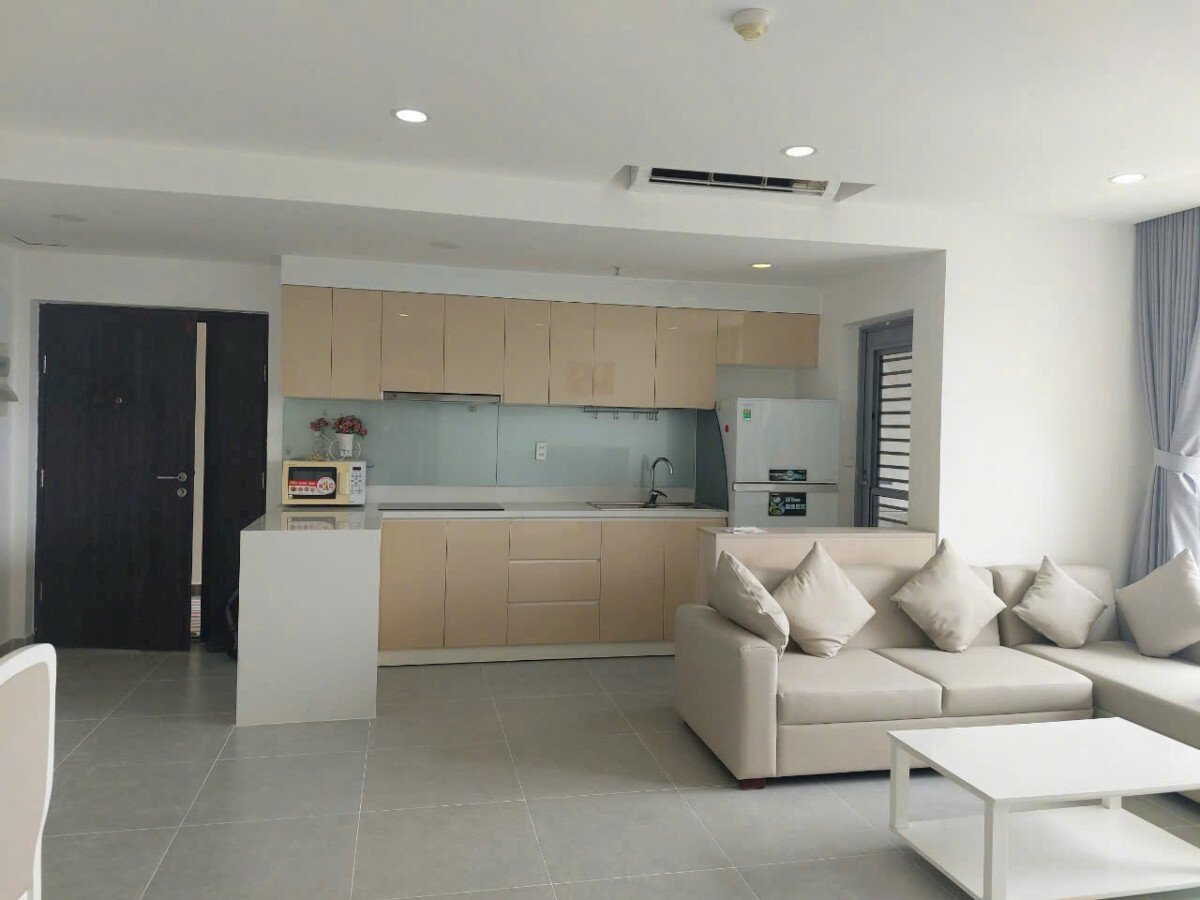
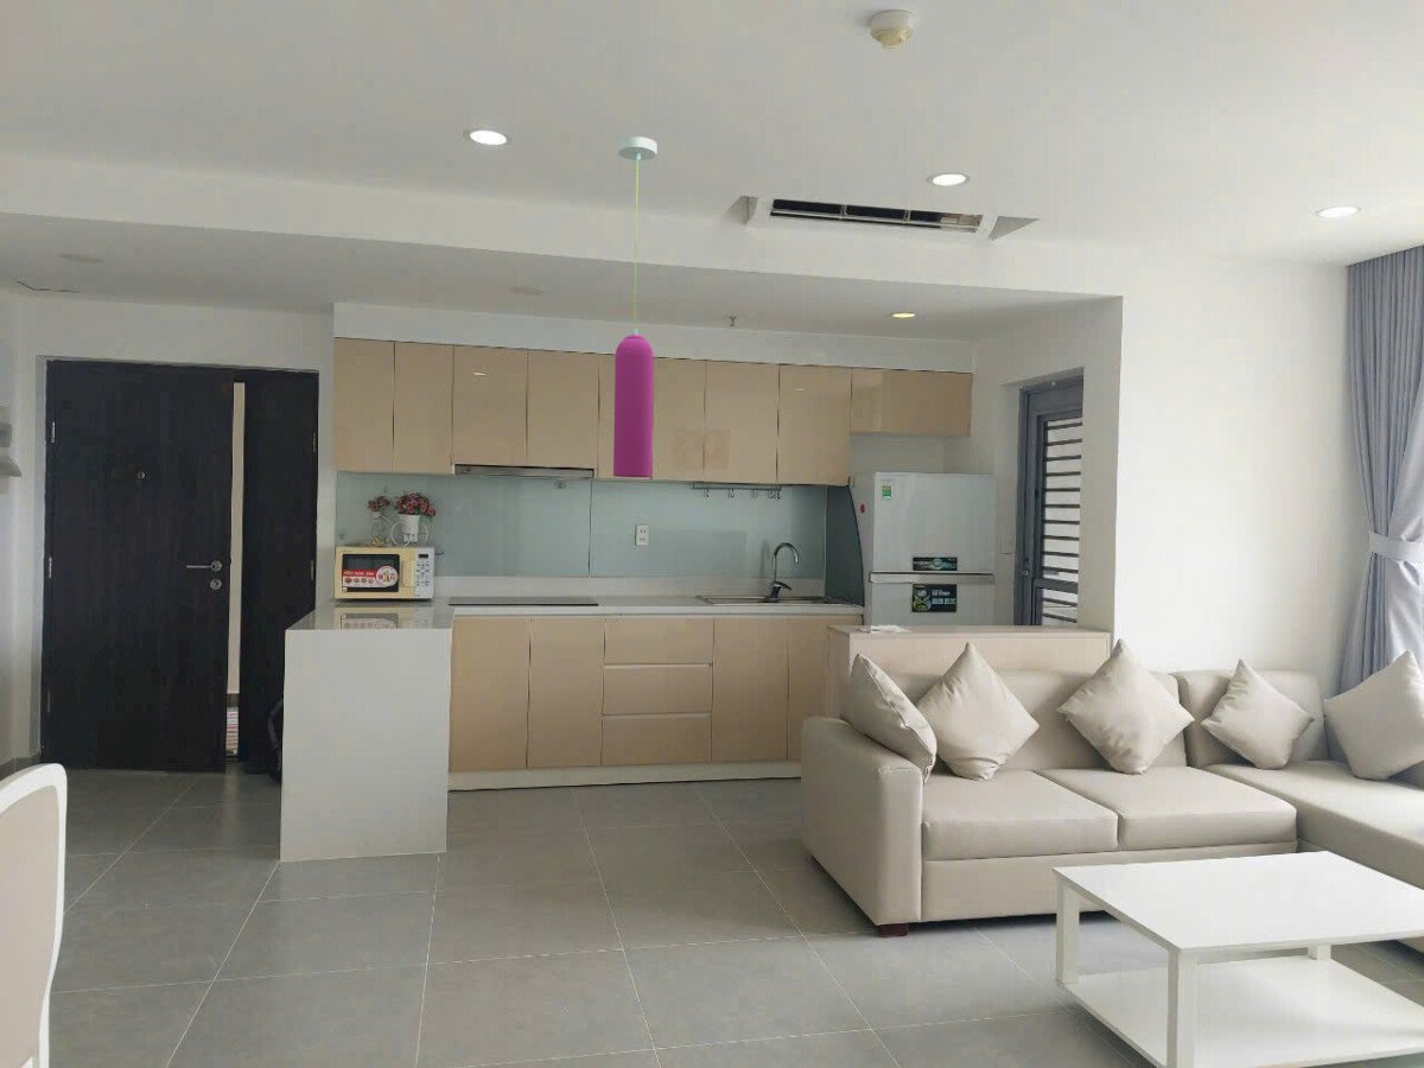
+ pendant light (635, 310)
